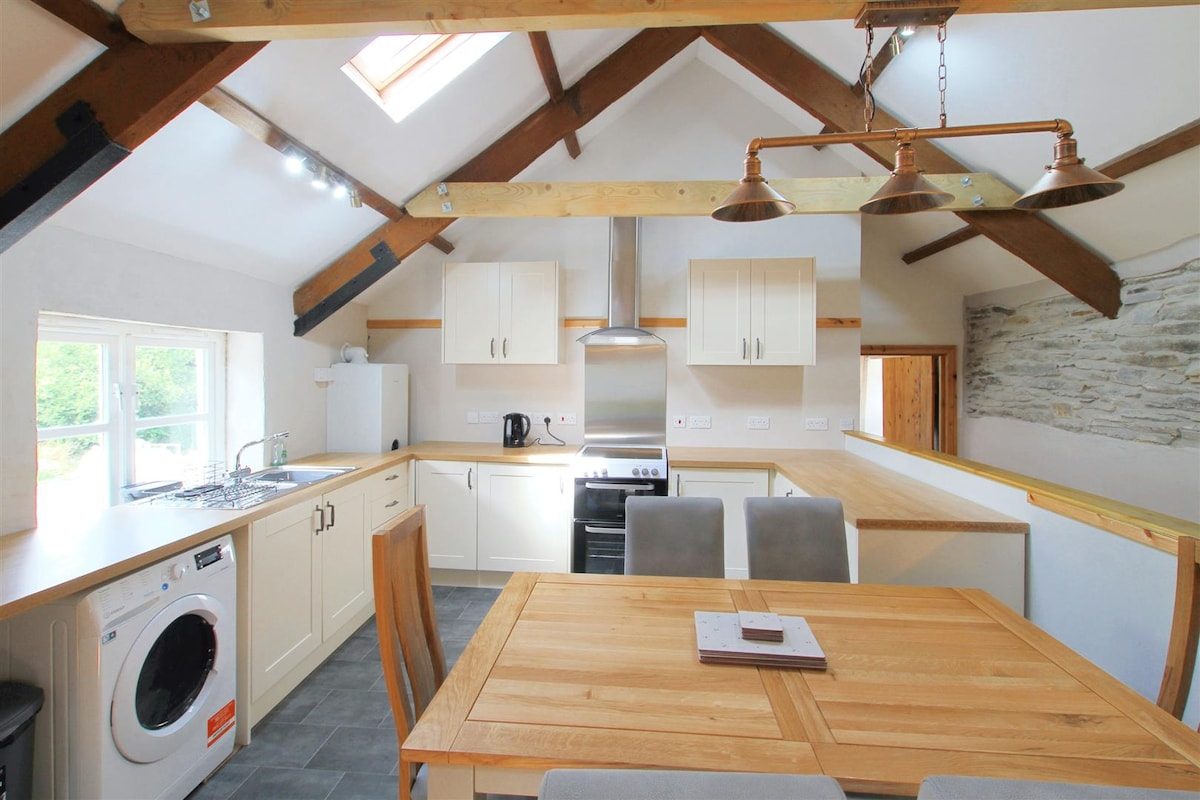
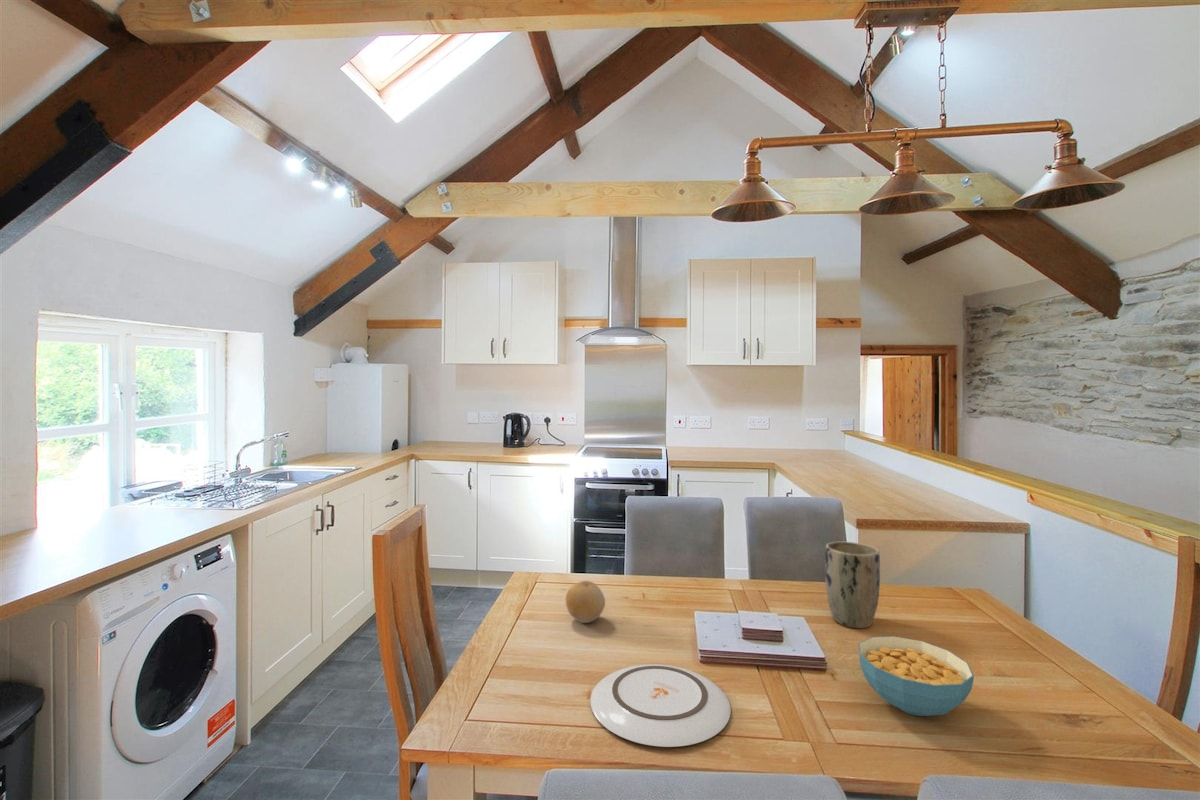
+ plant pot (851, 584)
+ plate (659, 695)
+ cereal bowl (912, 682)
+ fruit (585, 601)
